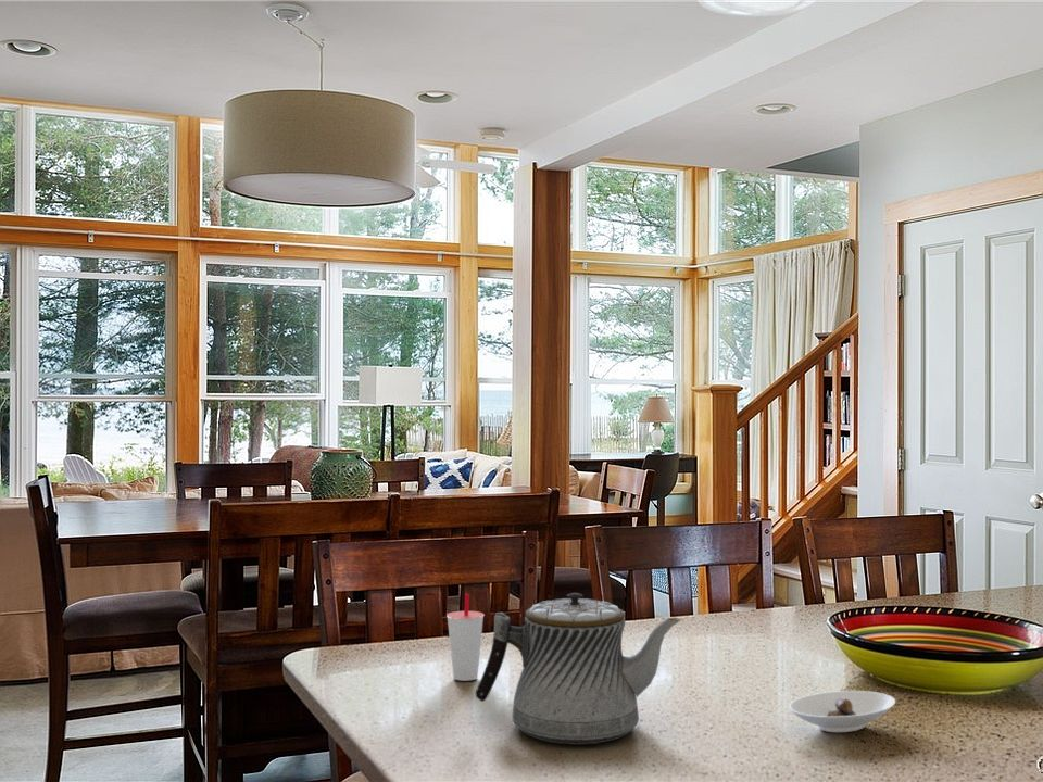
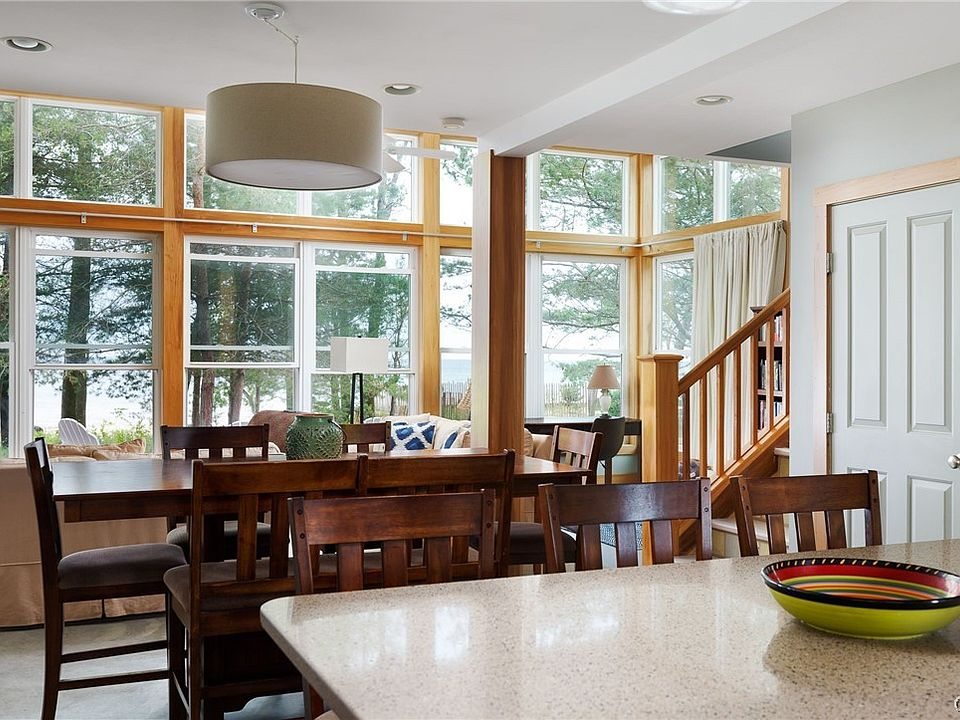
- cup (465, 634)
- teapot (578, 660)
- saucer (842, 711)
